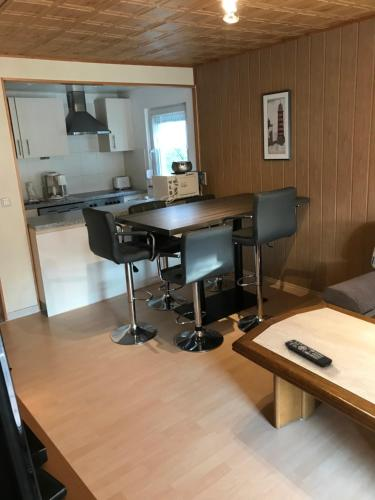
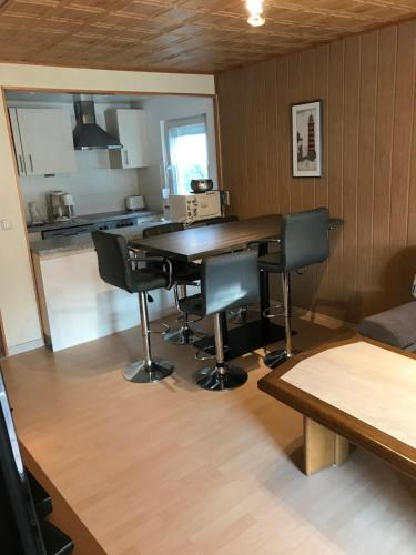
- remote control (307, 352)
